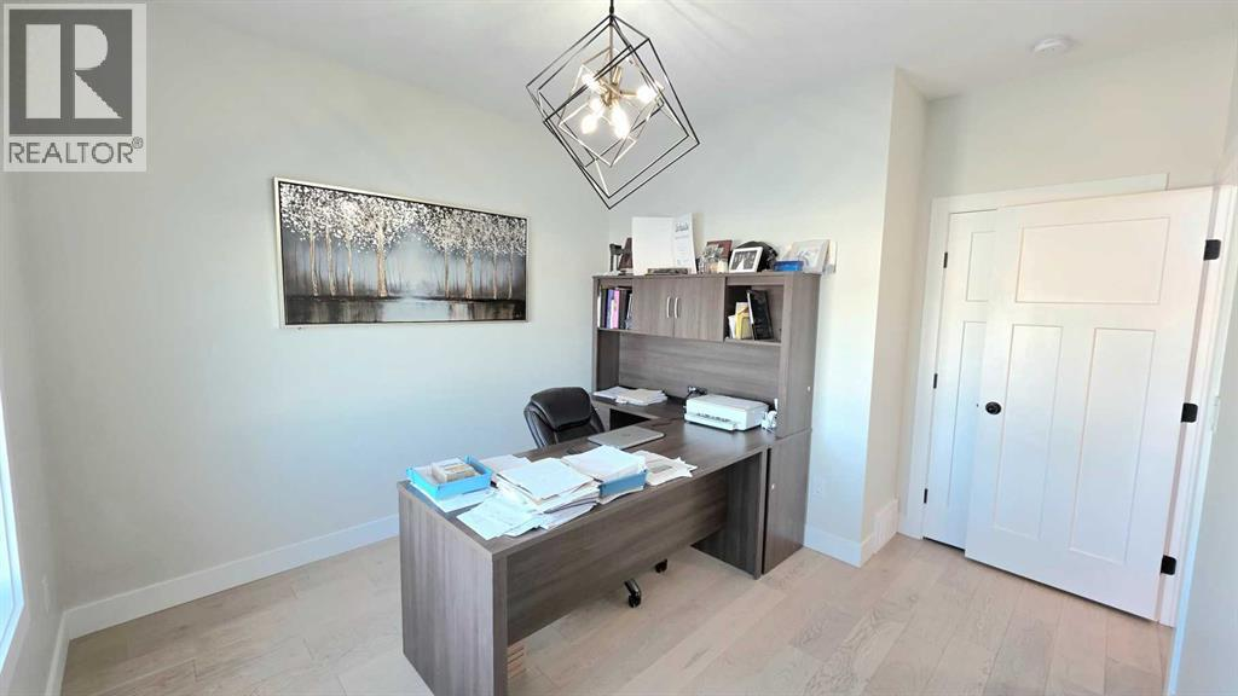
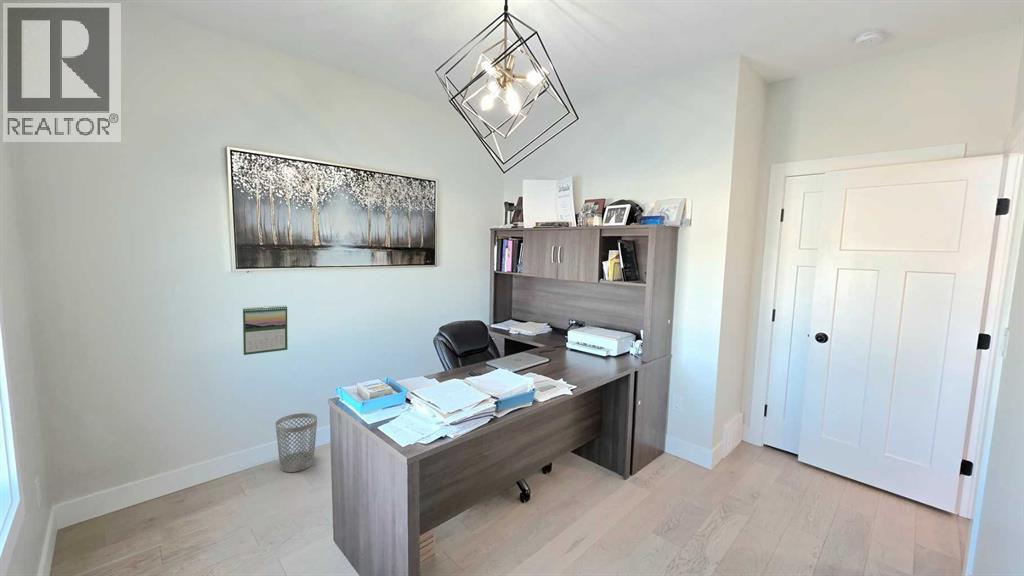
+ wastebasket (297, 442)
+ calendar (265, 329)
